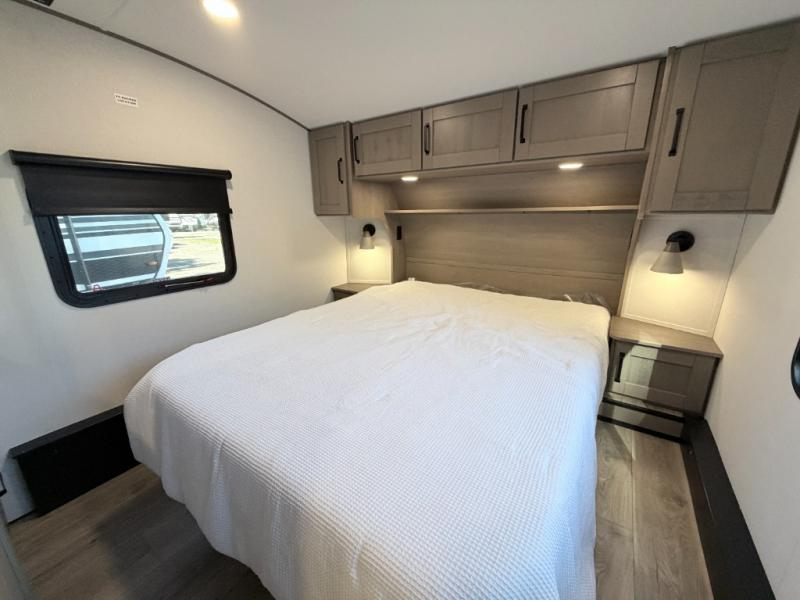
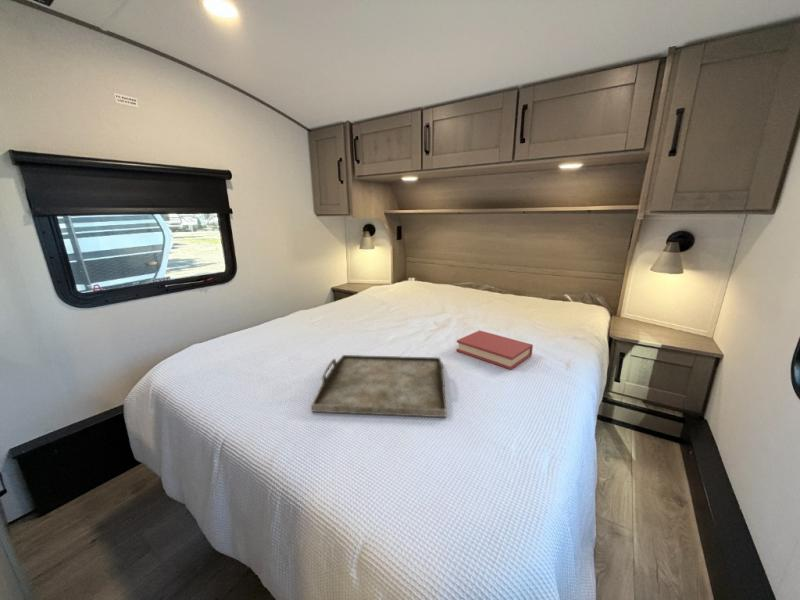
+ hardback book (493, 347)
+ serving tray (385, 375)
